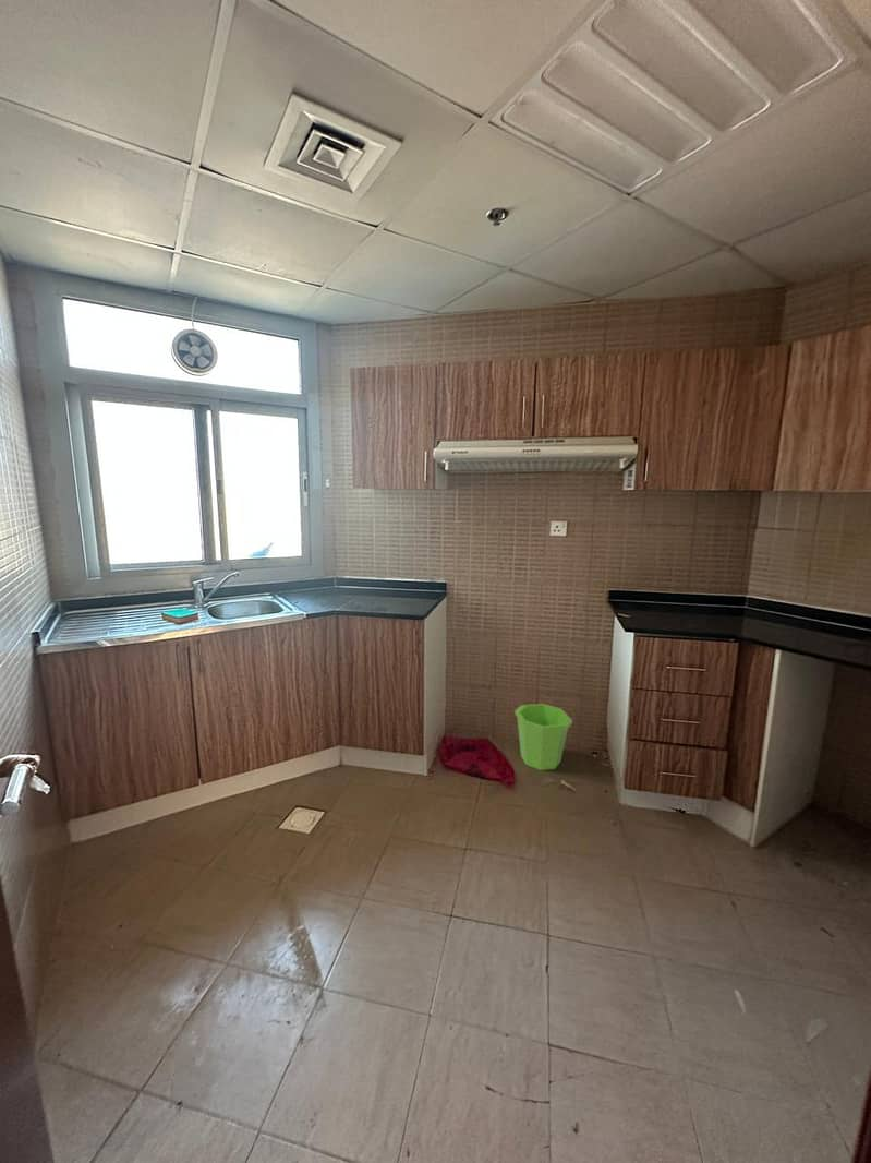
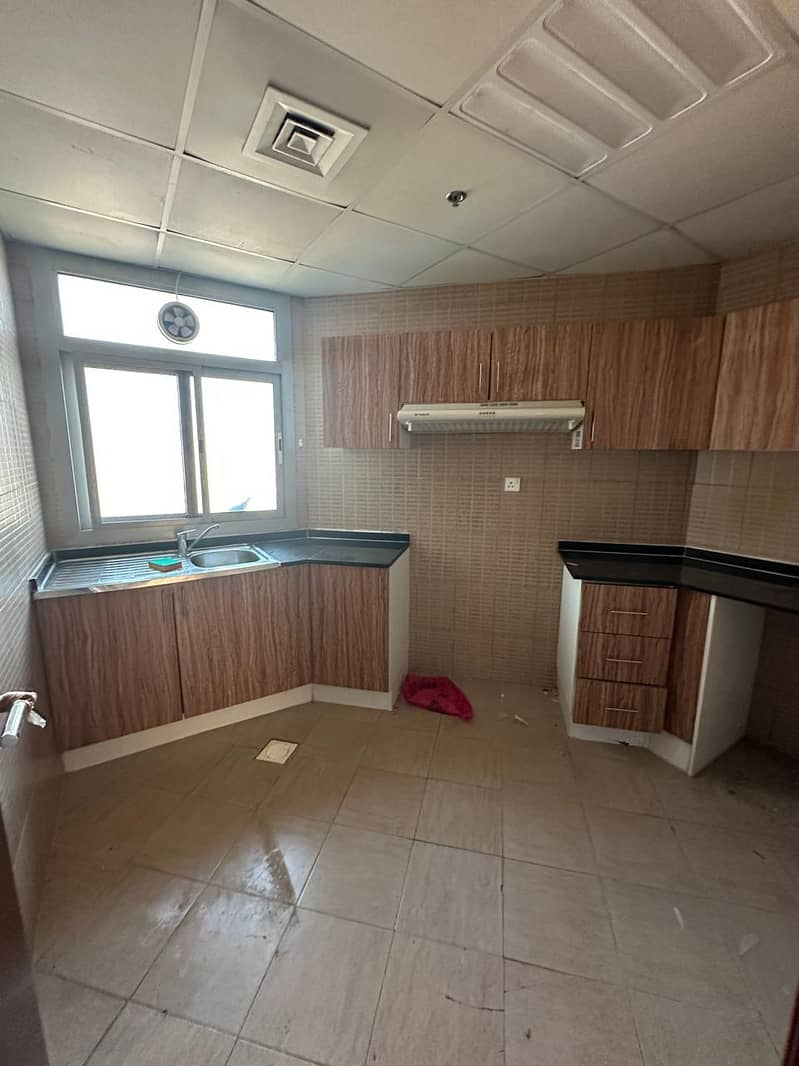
- trash bin (542, 736)
